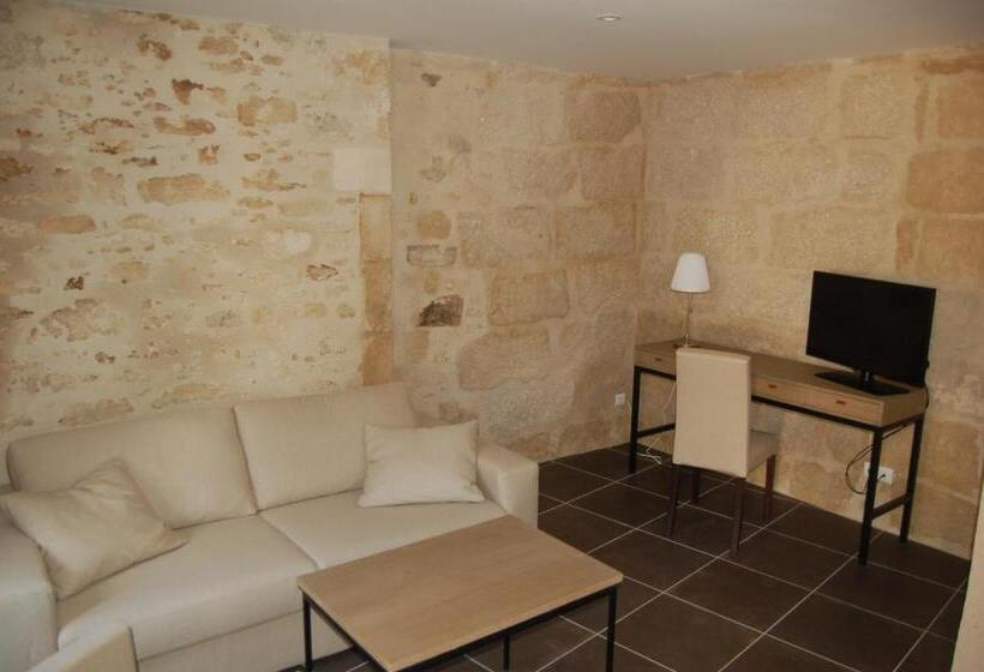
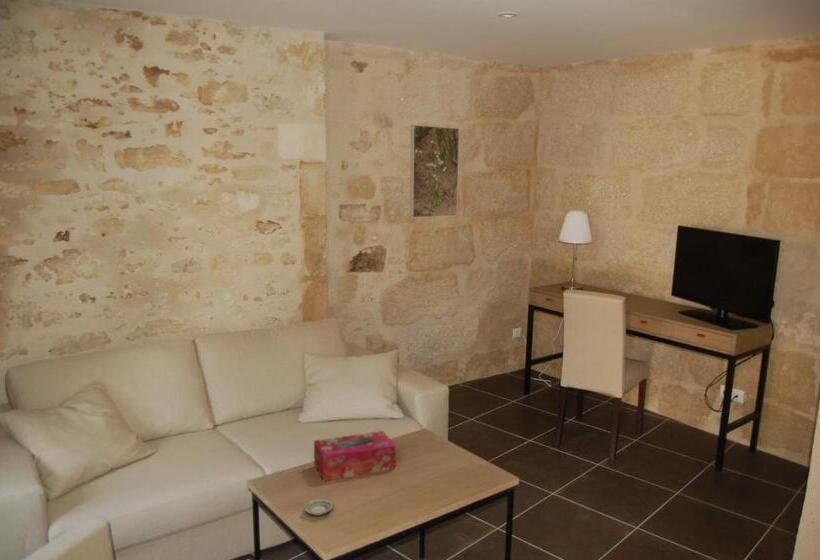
+ tissue box (354, 454)
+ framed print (434, 172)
+ saucer (318, 508)
